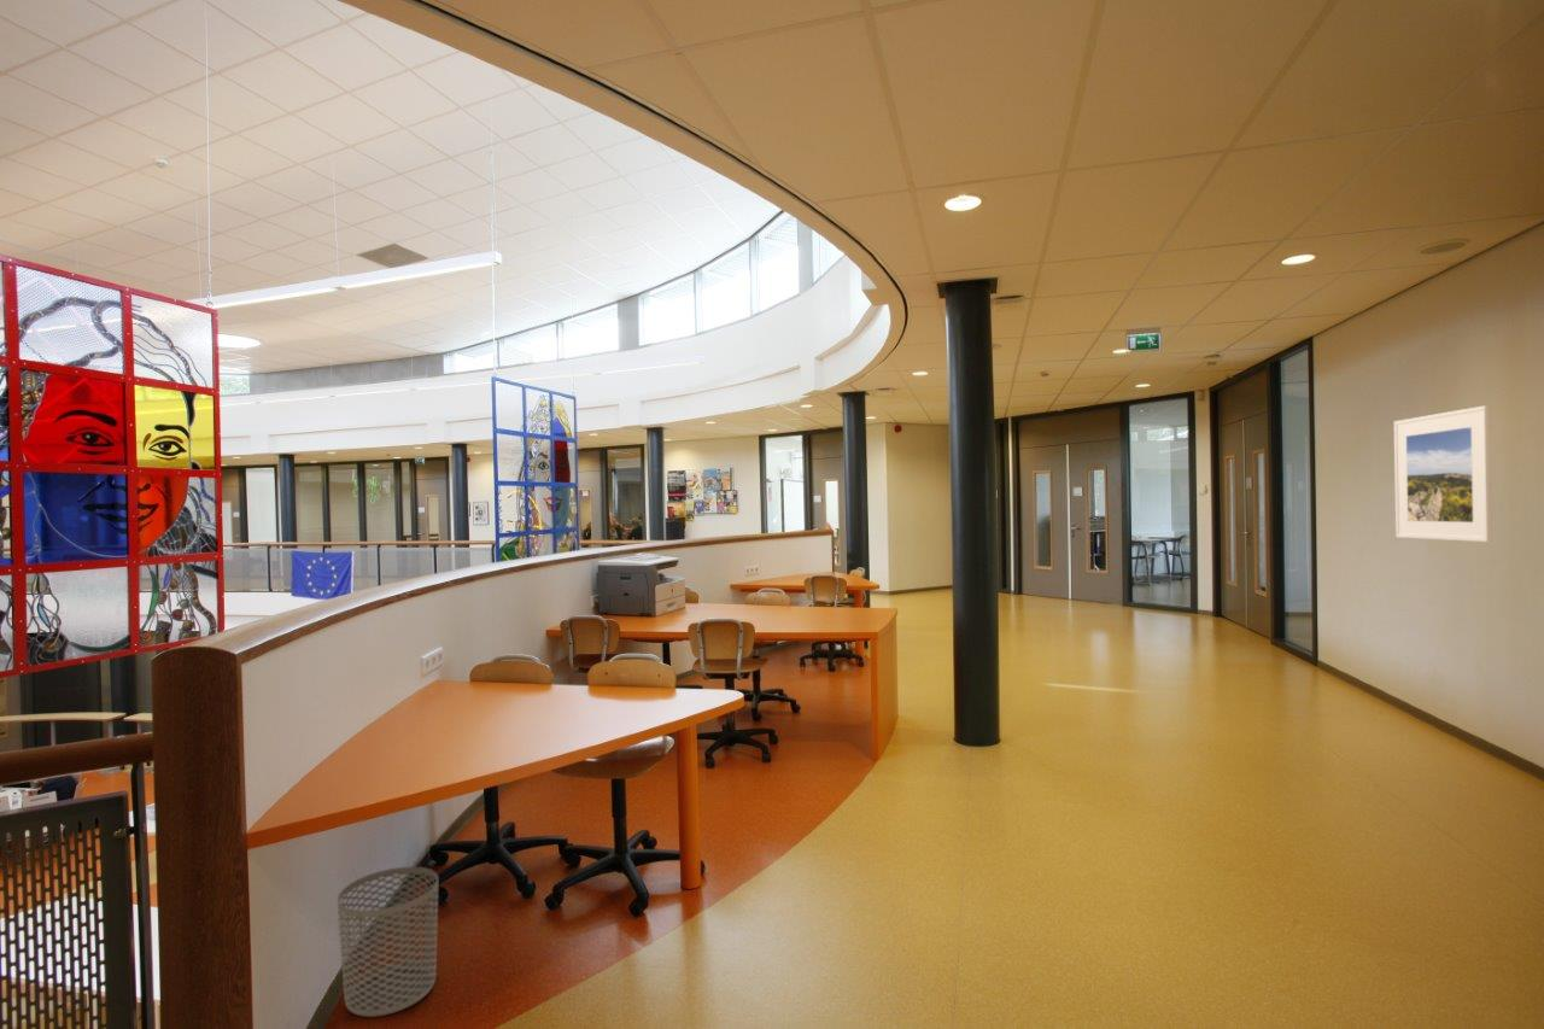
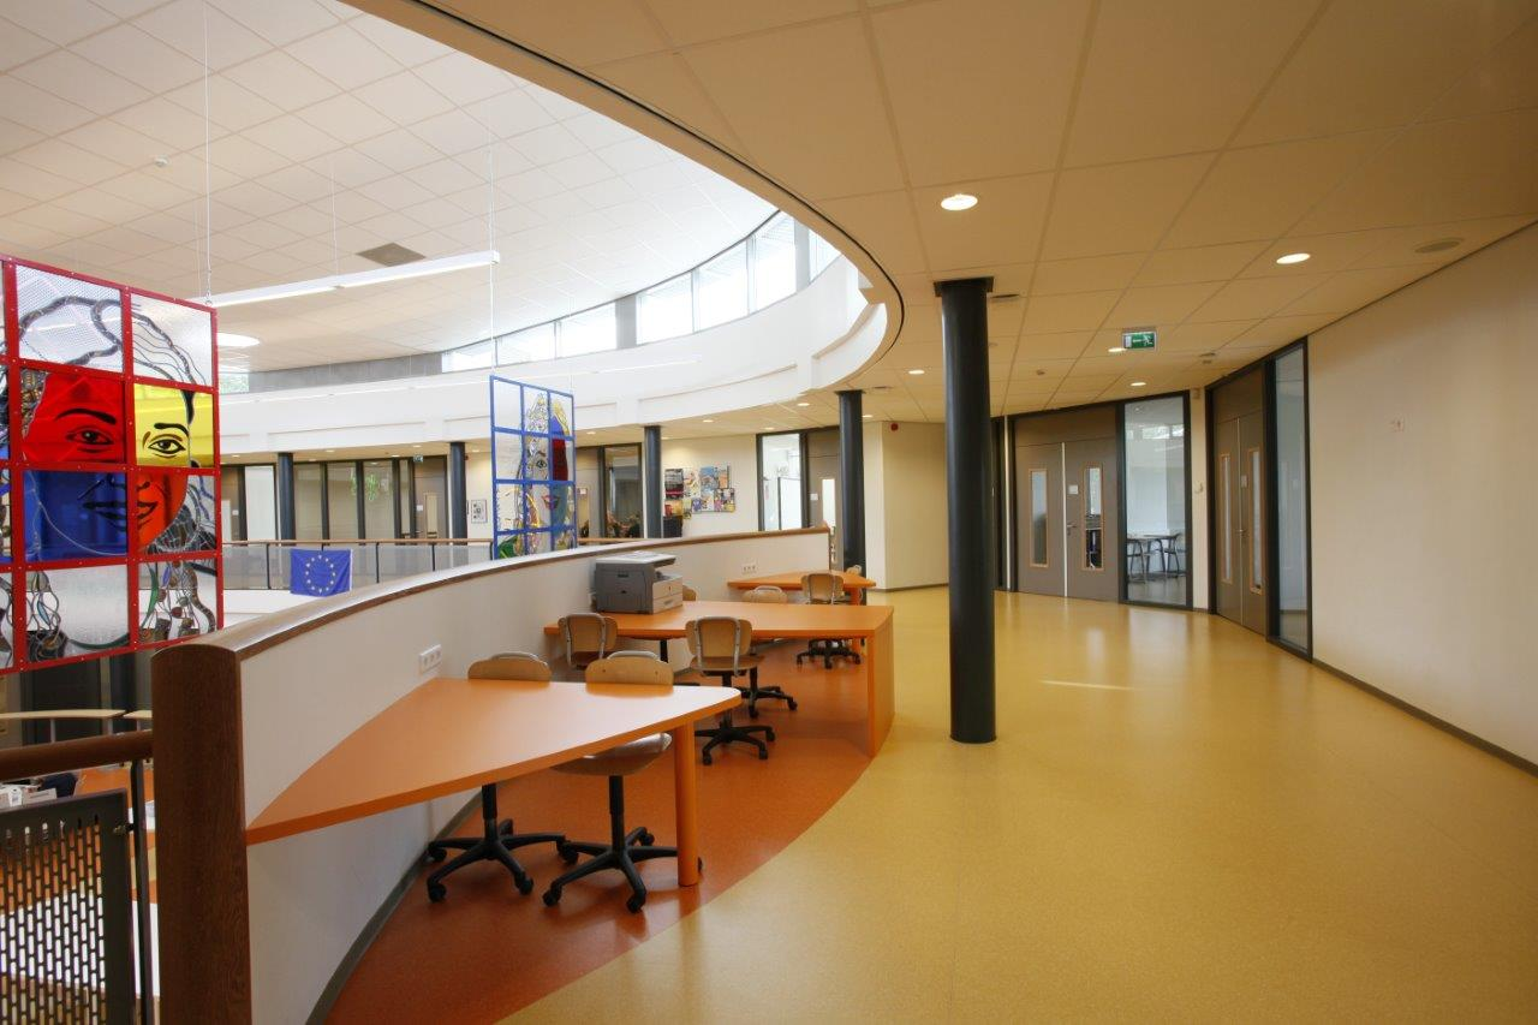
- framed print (1438, 477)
- waste bin (388, 939)
